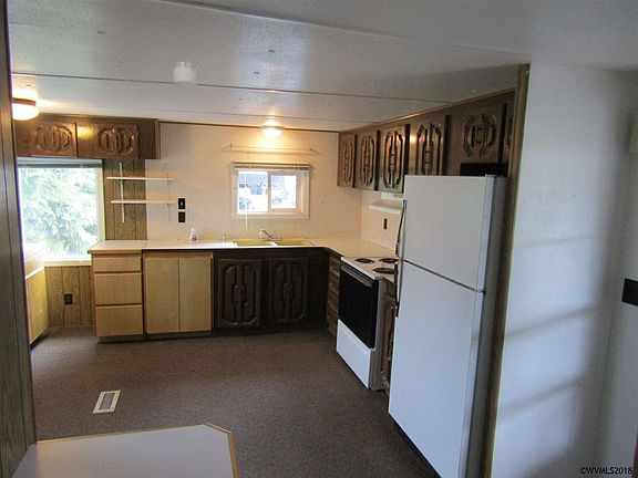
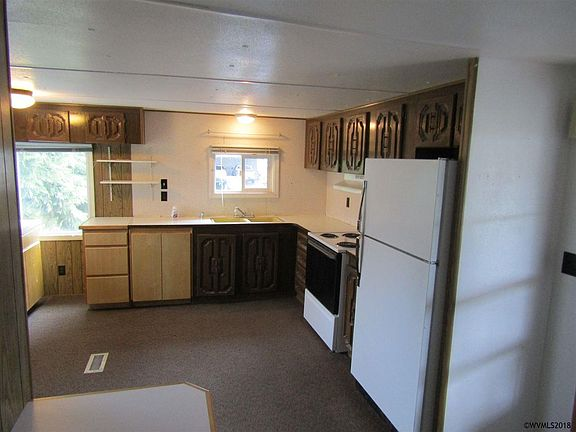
- smoke detector (185, 73)
